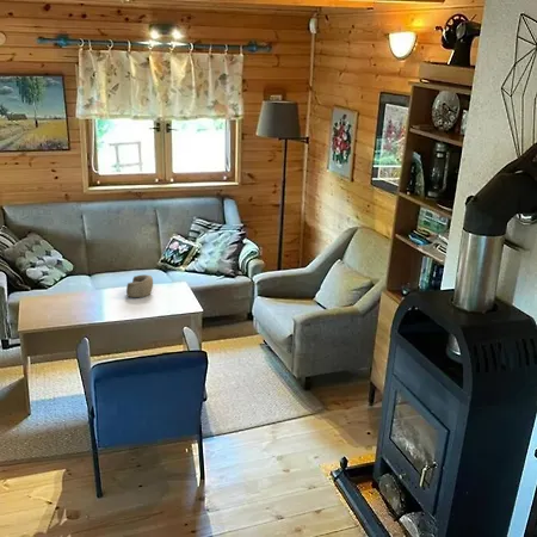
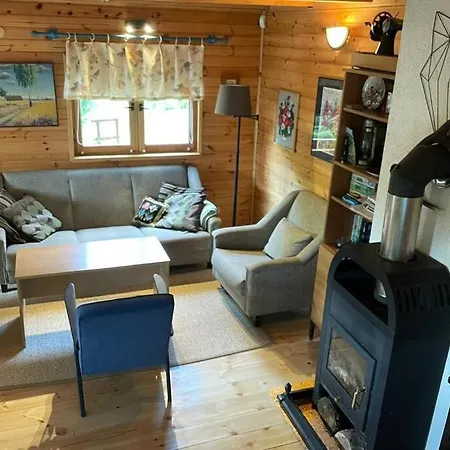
- decorative bowl (140, 285)
